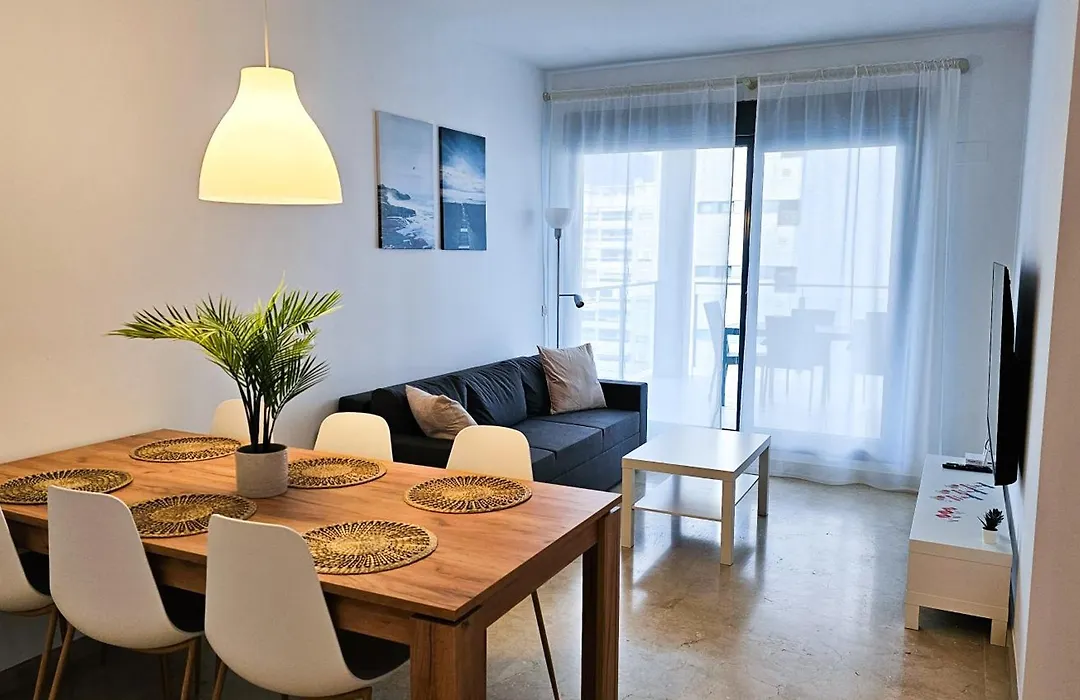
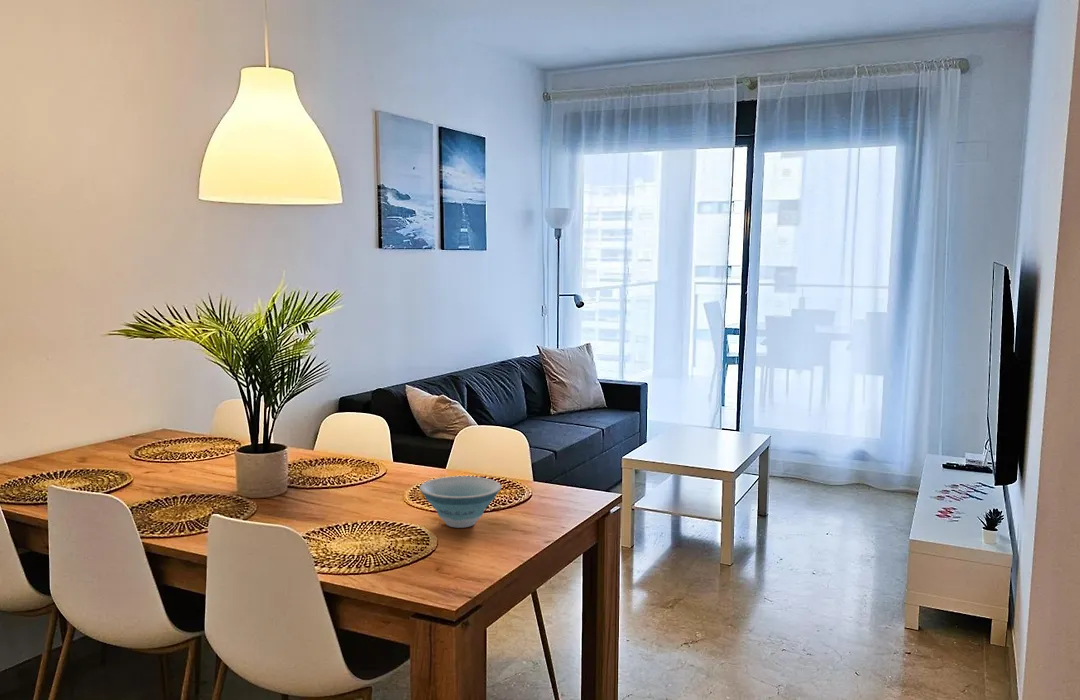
+ bowl (460, 504)
